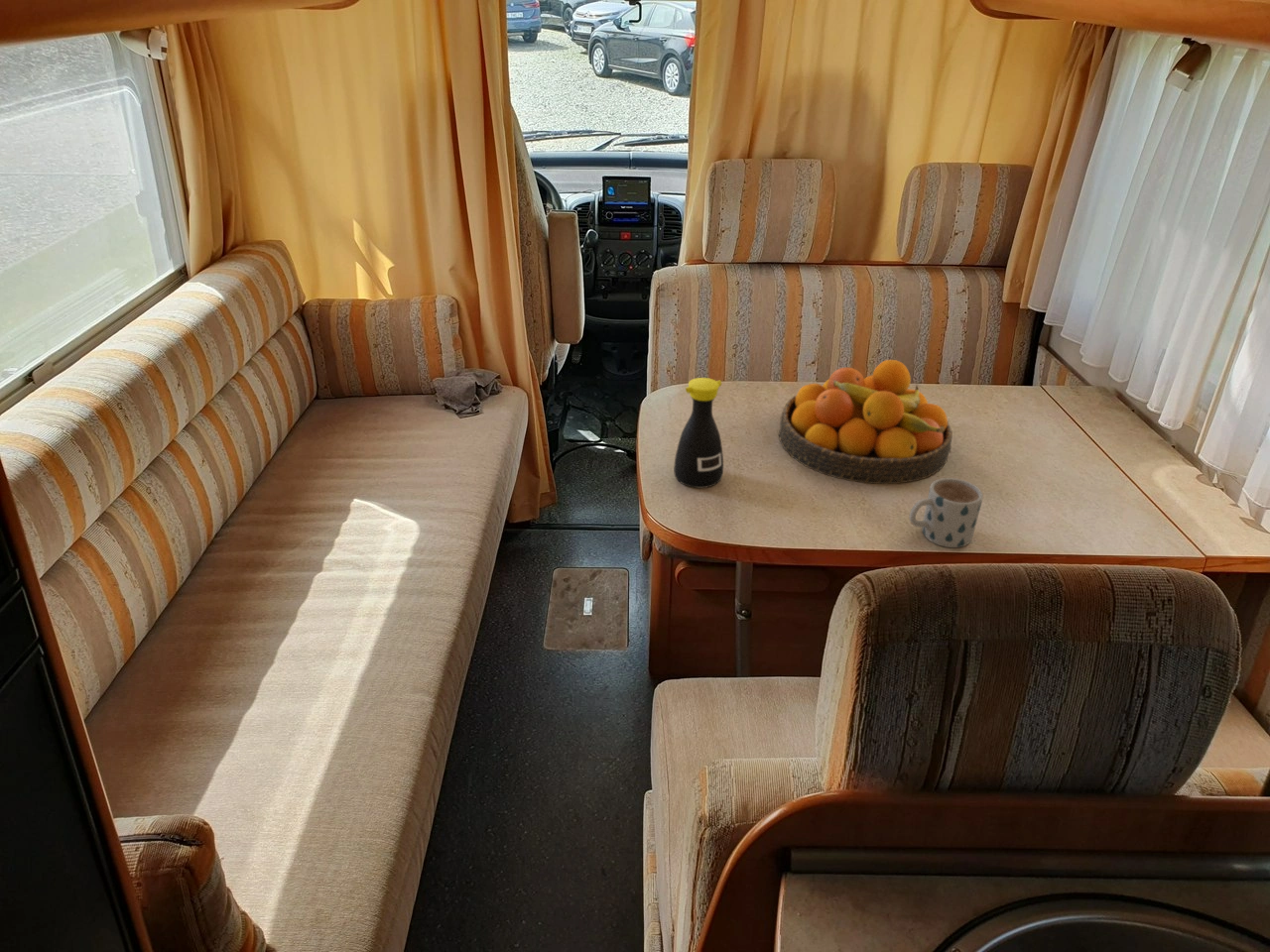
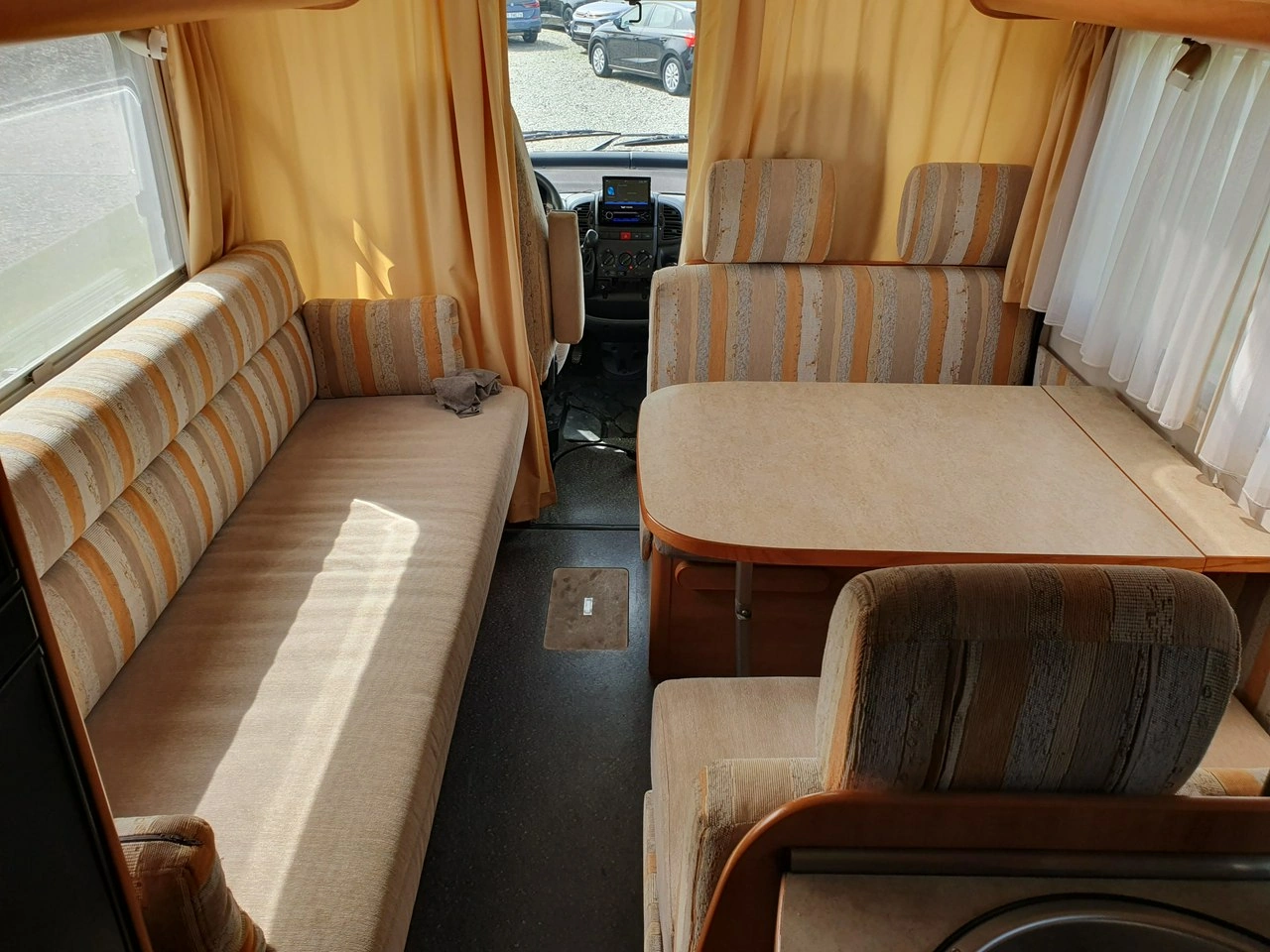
- mug (942, 514)
- fruit bowl (867, 410)
- bottle (700, 431)
